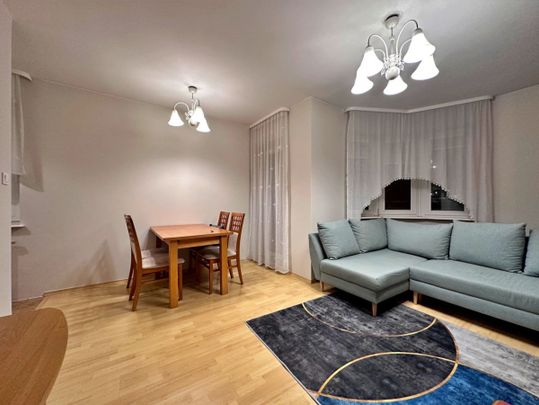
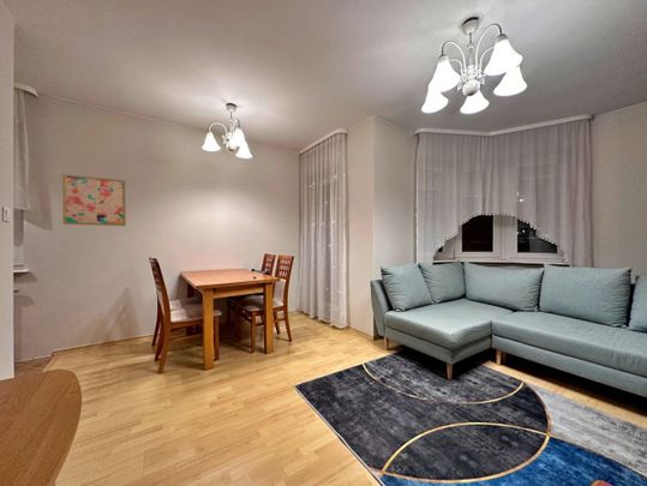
+ wall art (95, 200)
